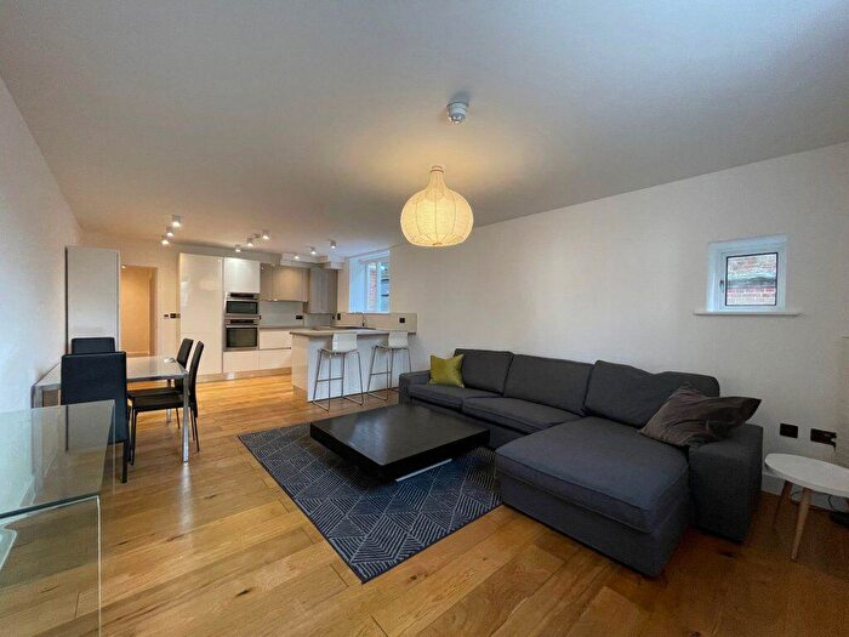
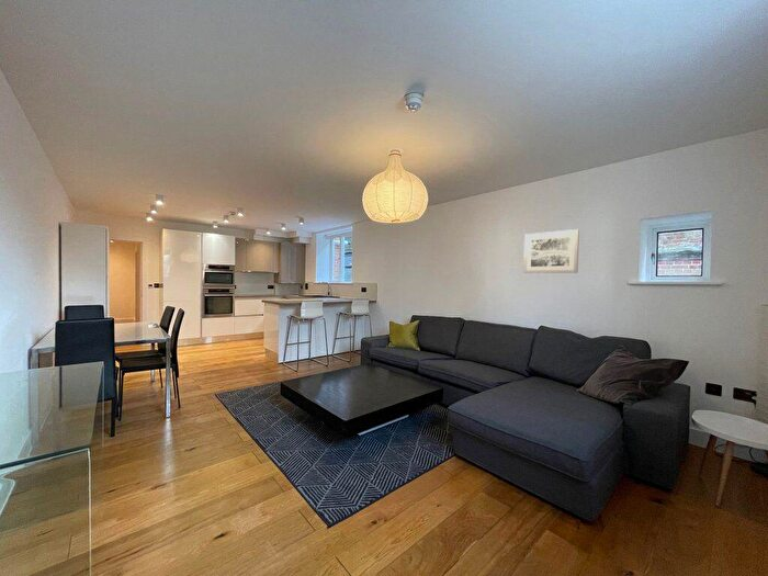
+ wall art (550, 252)
